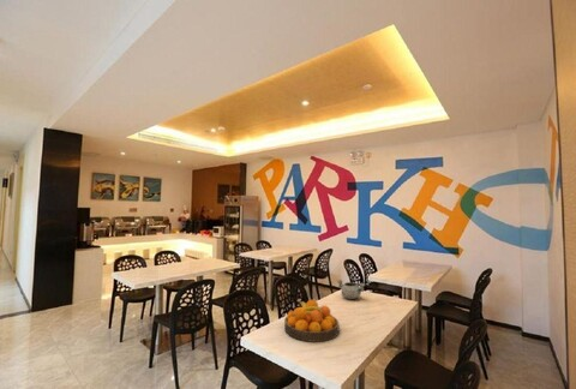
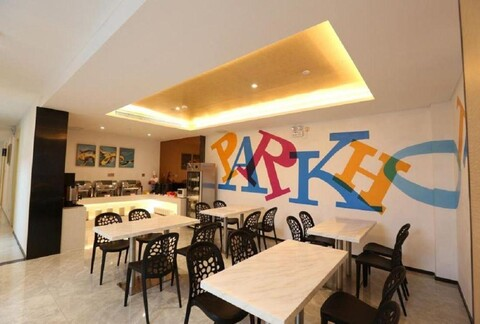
- fruit bowl (311, 316)
- decorative bowl (350, 289)
